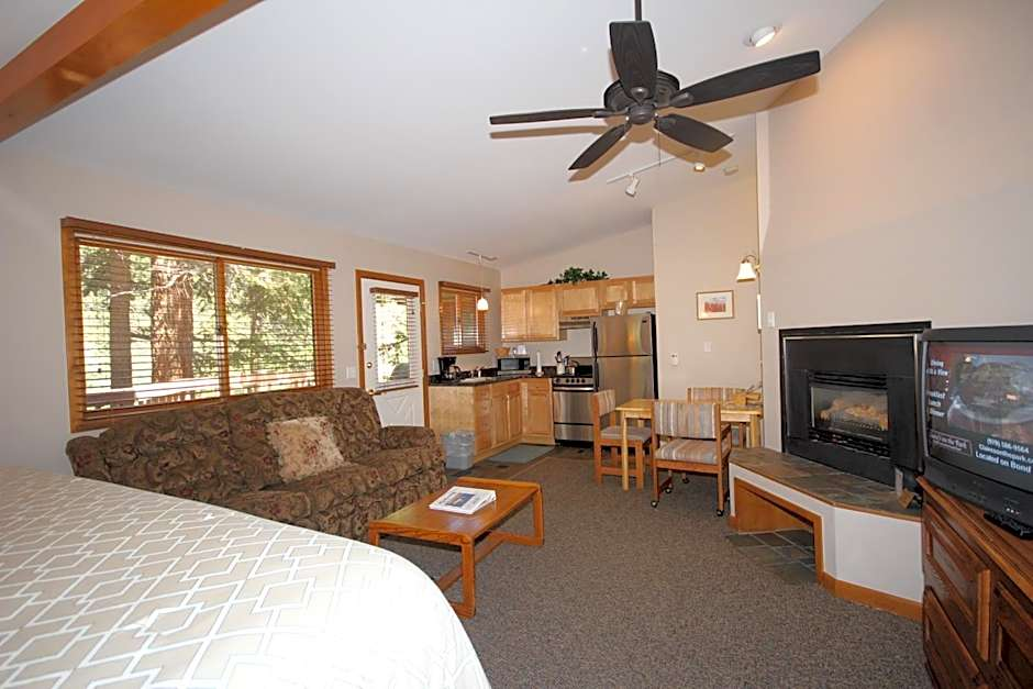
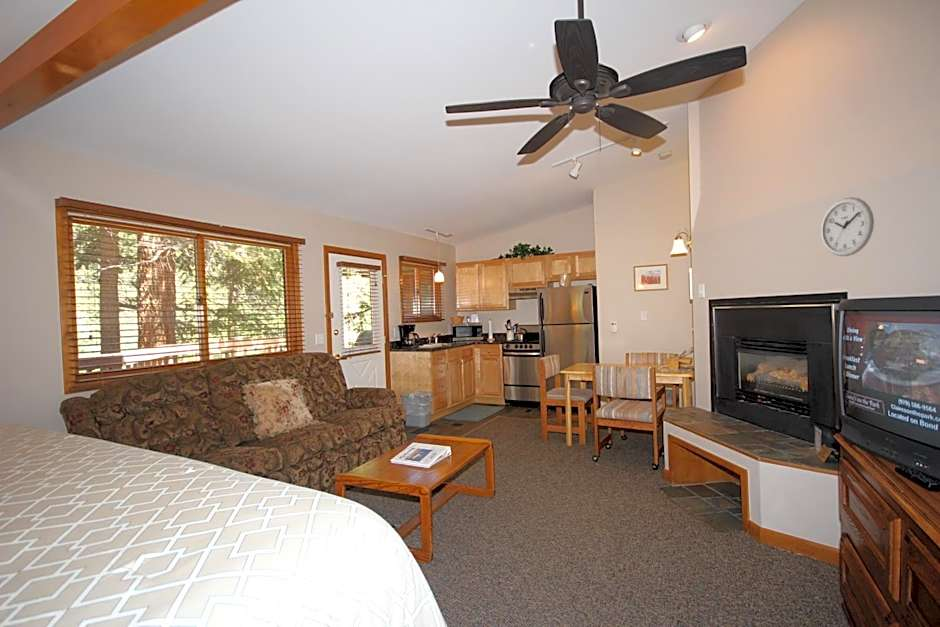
+ wall clock (844, 227)
